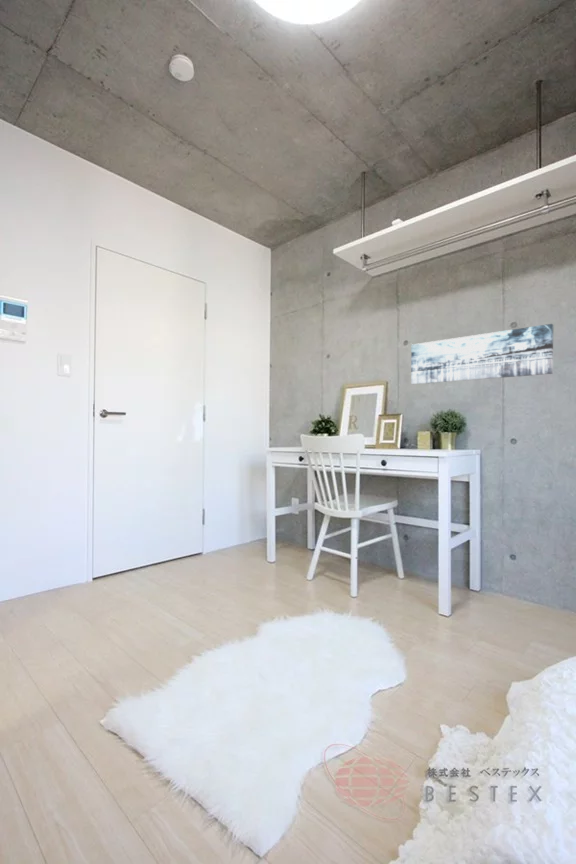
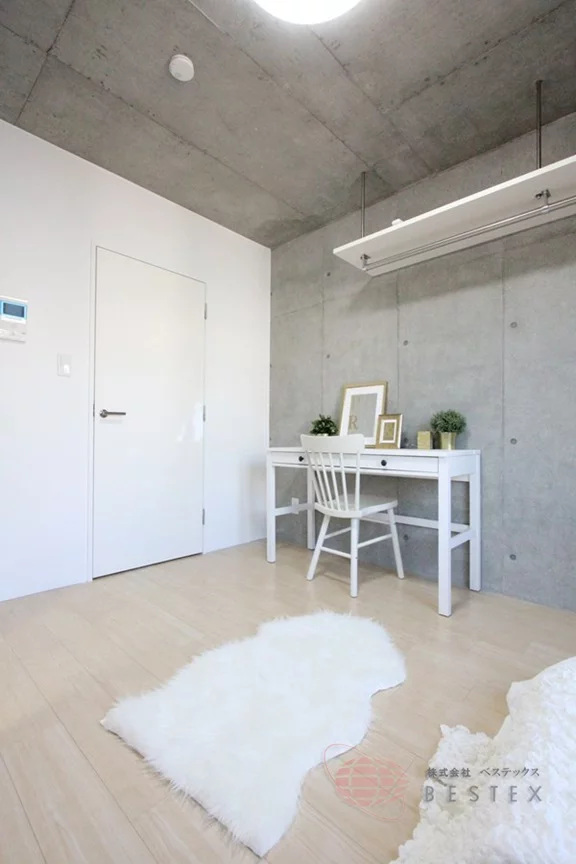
- wall art (474, 357)
